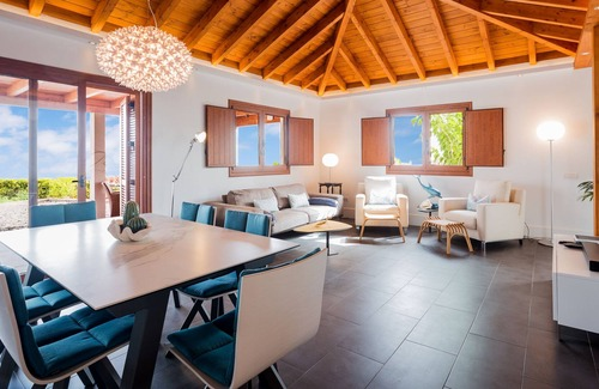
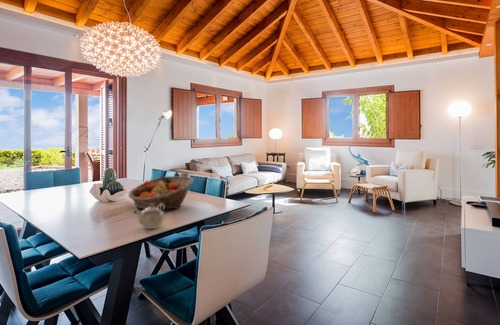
+ fruit basket (161, 191)
+ teapot (150, 215)
